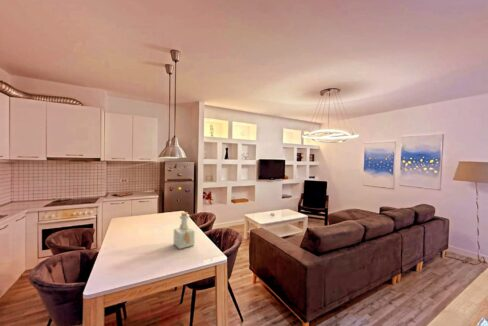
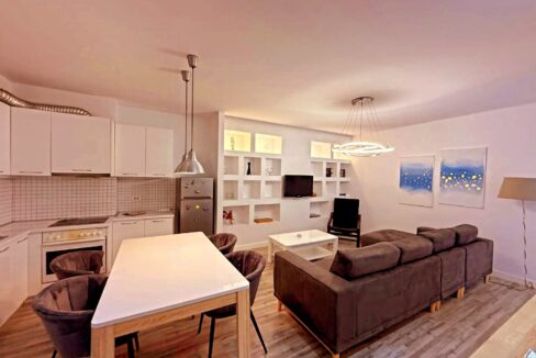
- bottle (184, 229)
